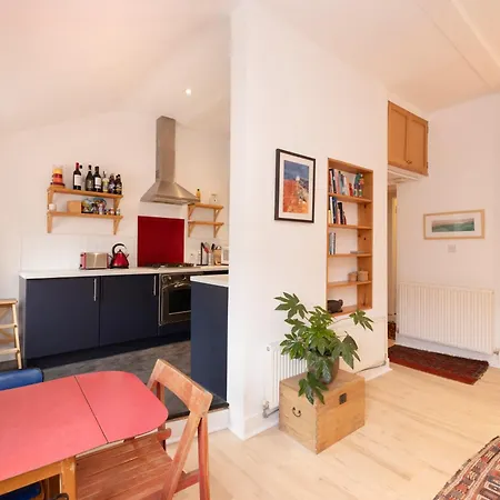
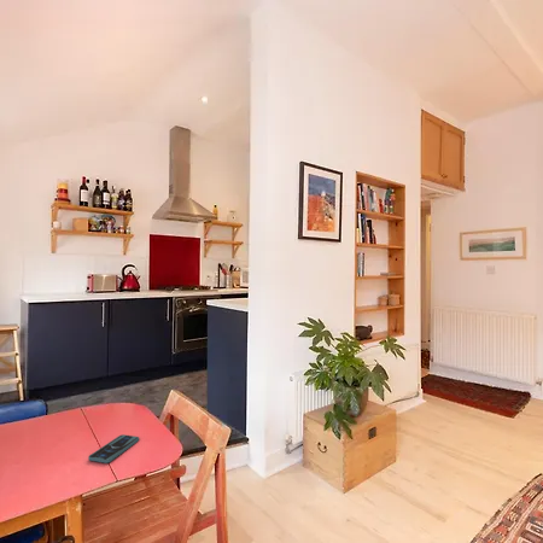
+ smartphone (115, 448)
